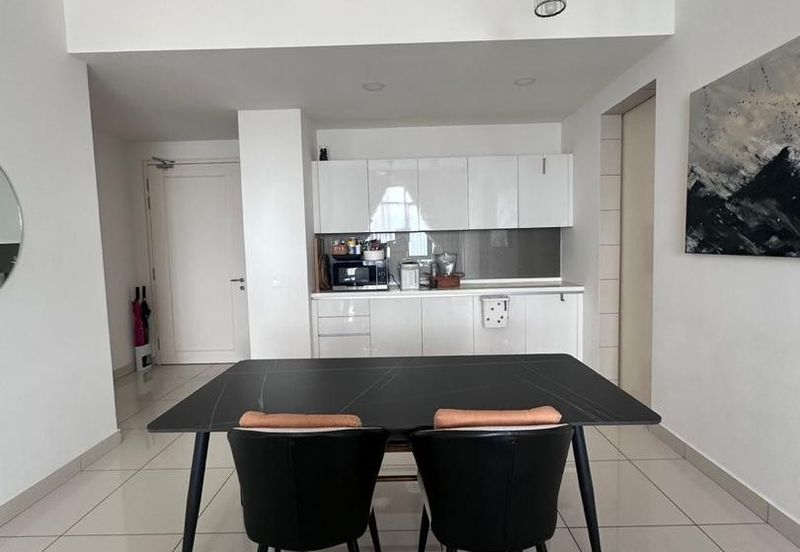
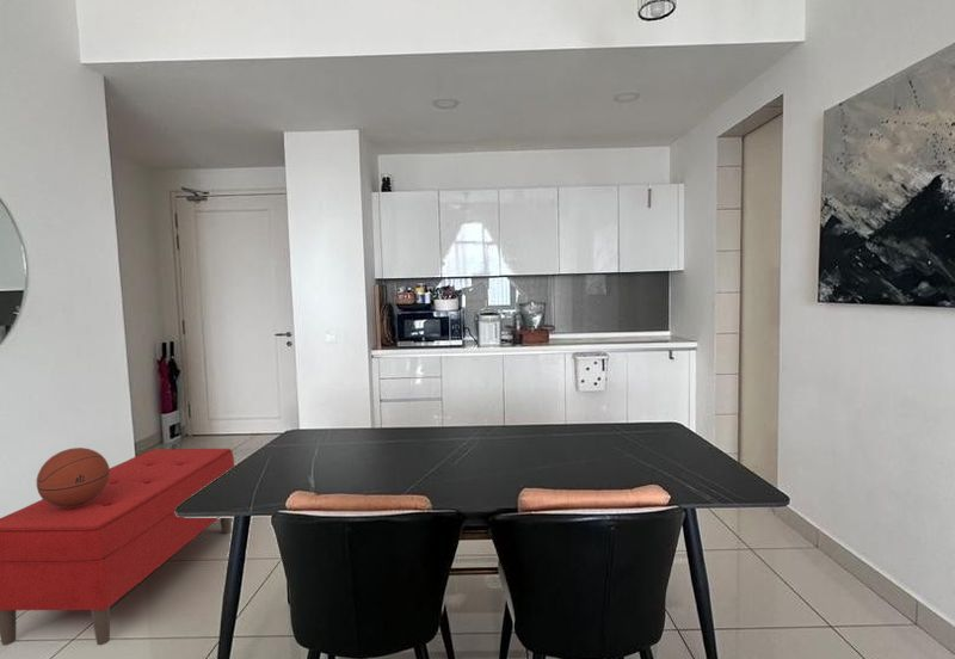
+ bench (134, 529)
+ basket ball (75, 476)
